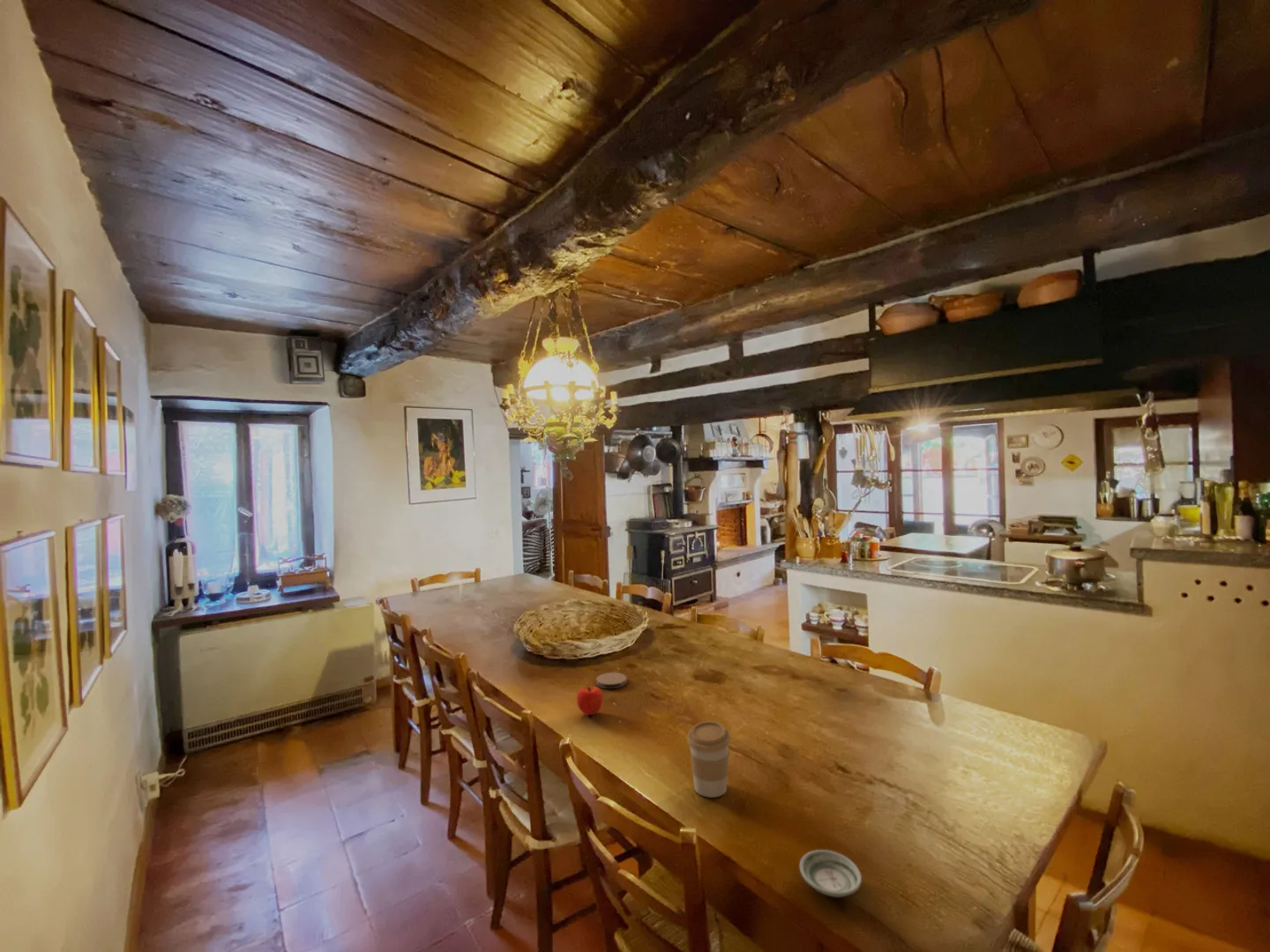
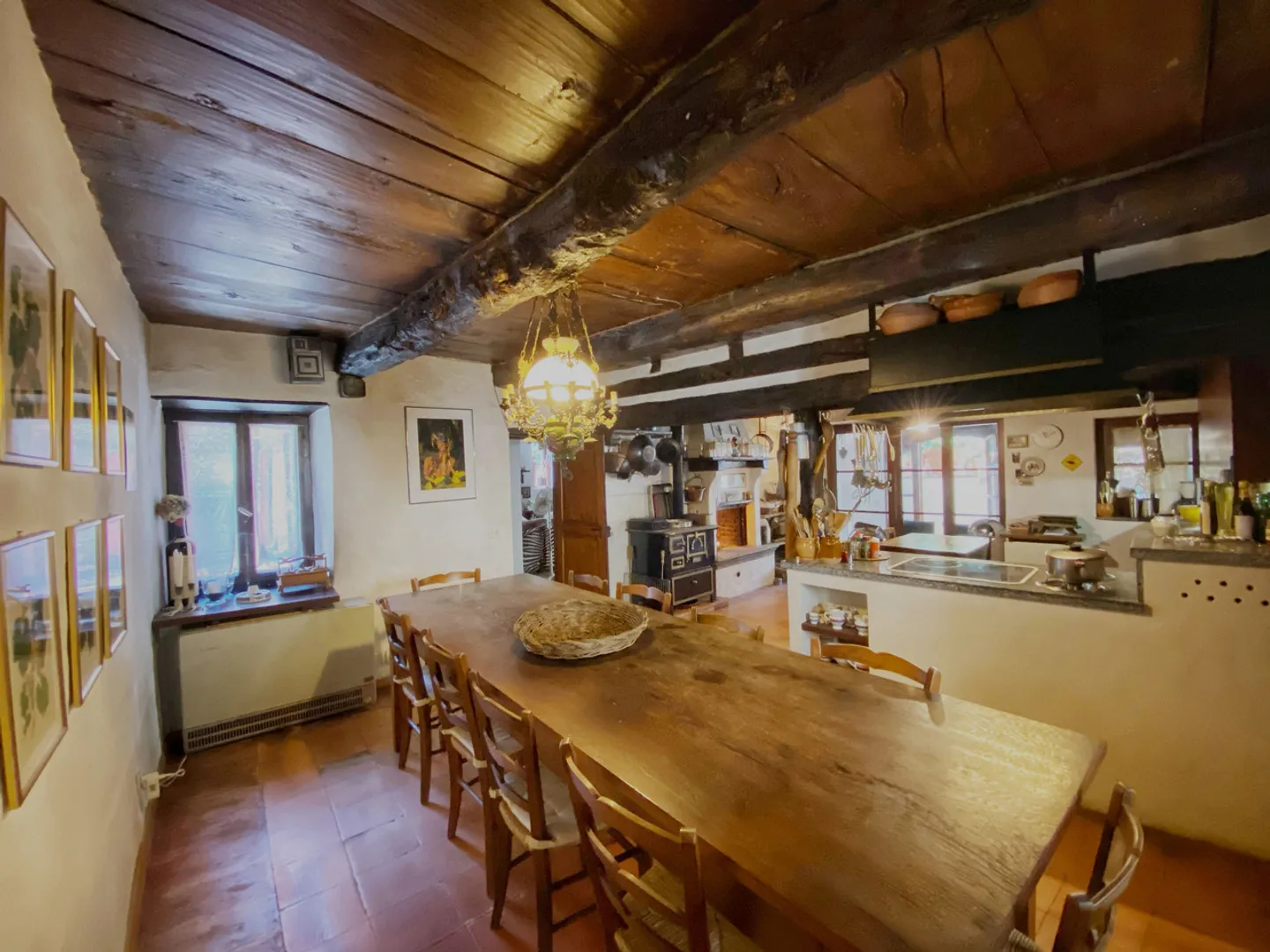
- coffee cup (709, 757)
- fruit (589, 699)
- coaster (611, 680)
- saucer (830, 877)
